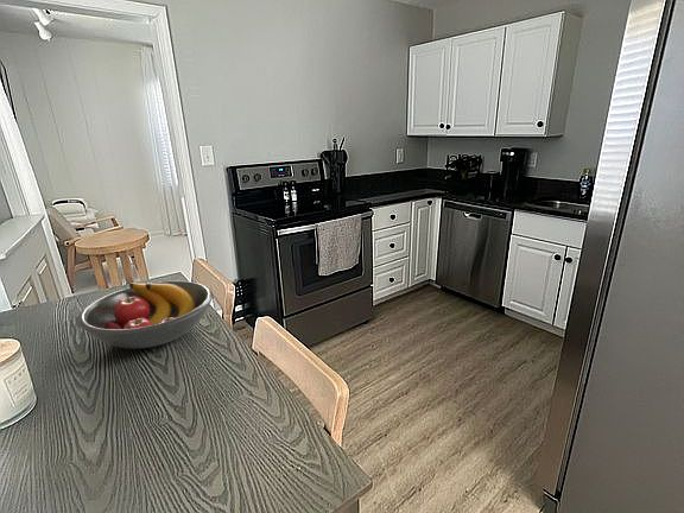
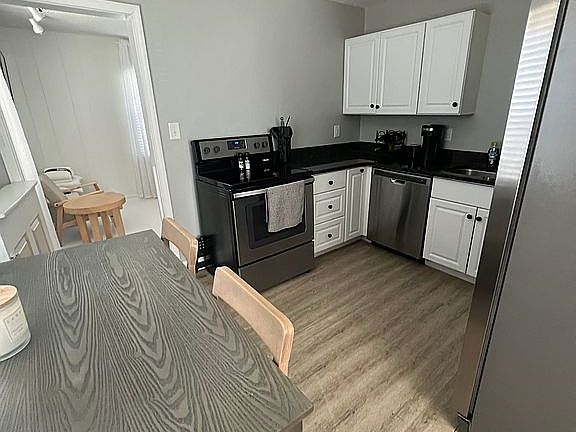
- fruit bowl (151, 314)
